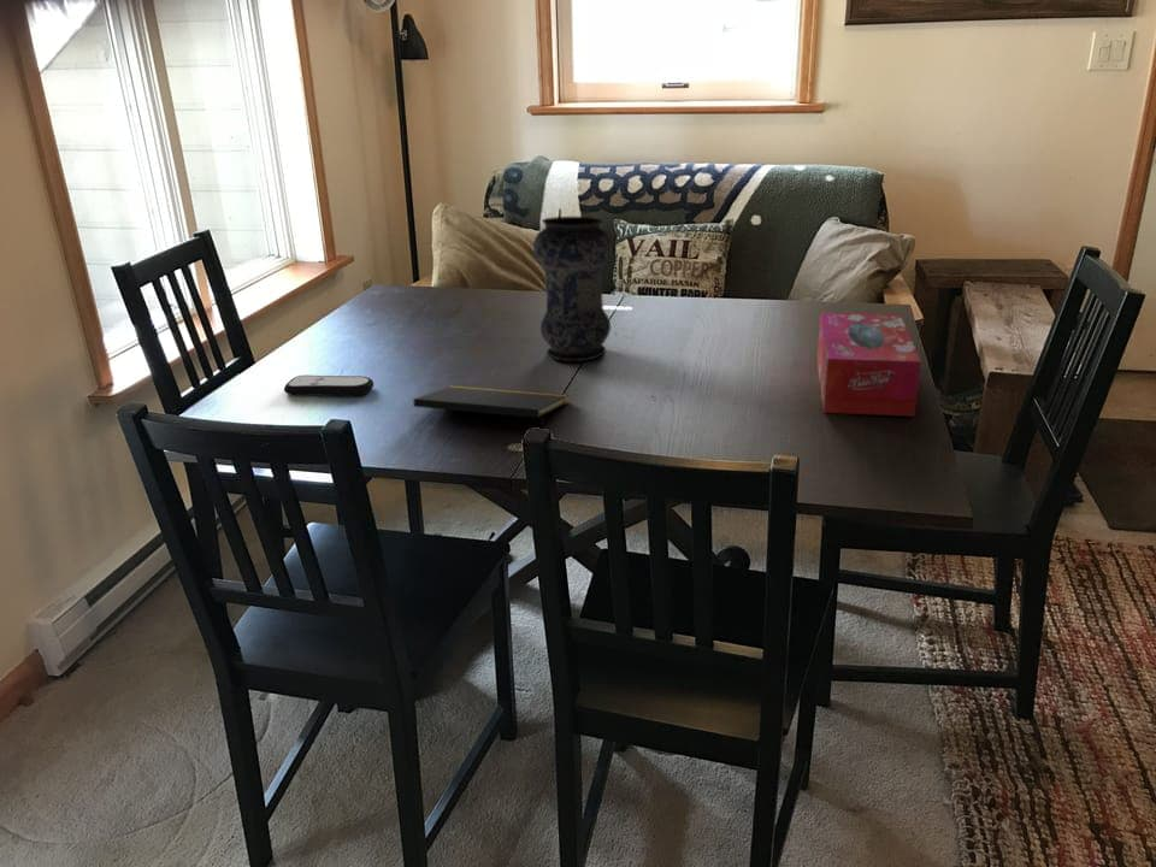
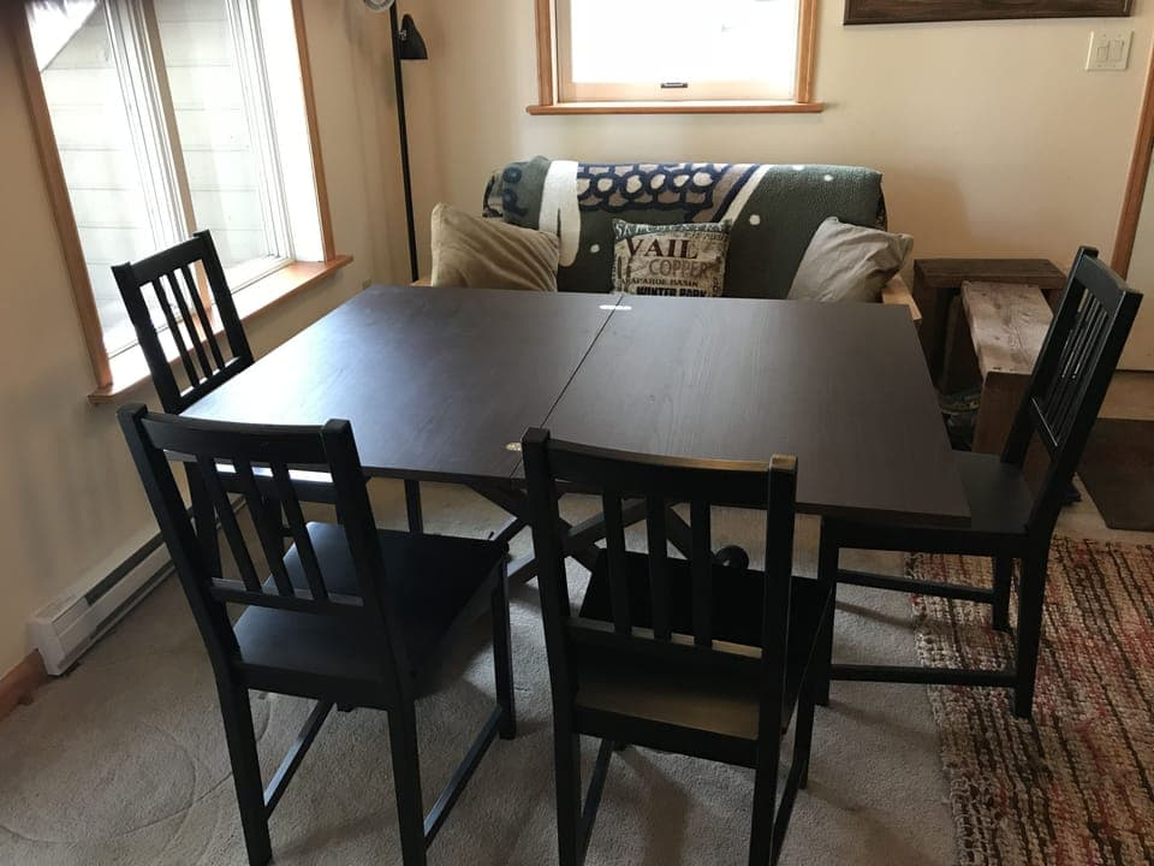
- notepad (493, 400)
- tissue box (863, 360)
- vase (573, 287)
- remote control (329, 384)
